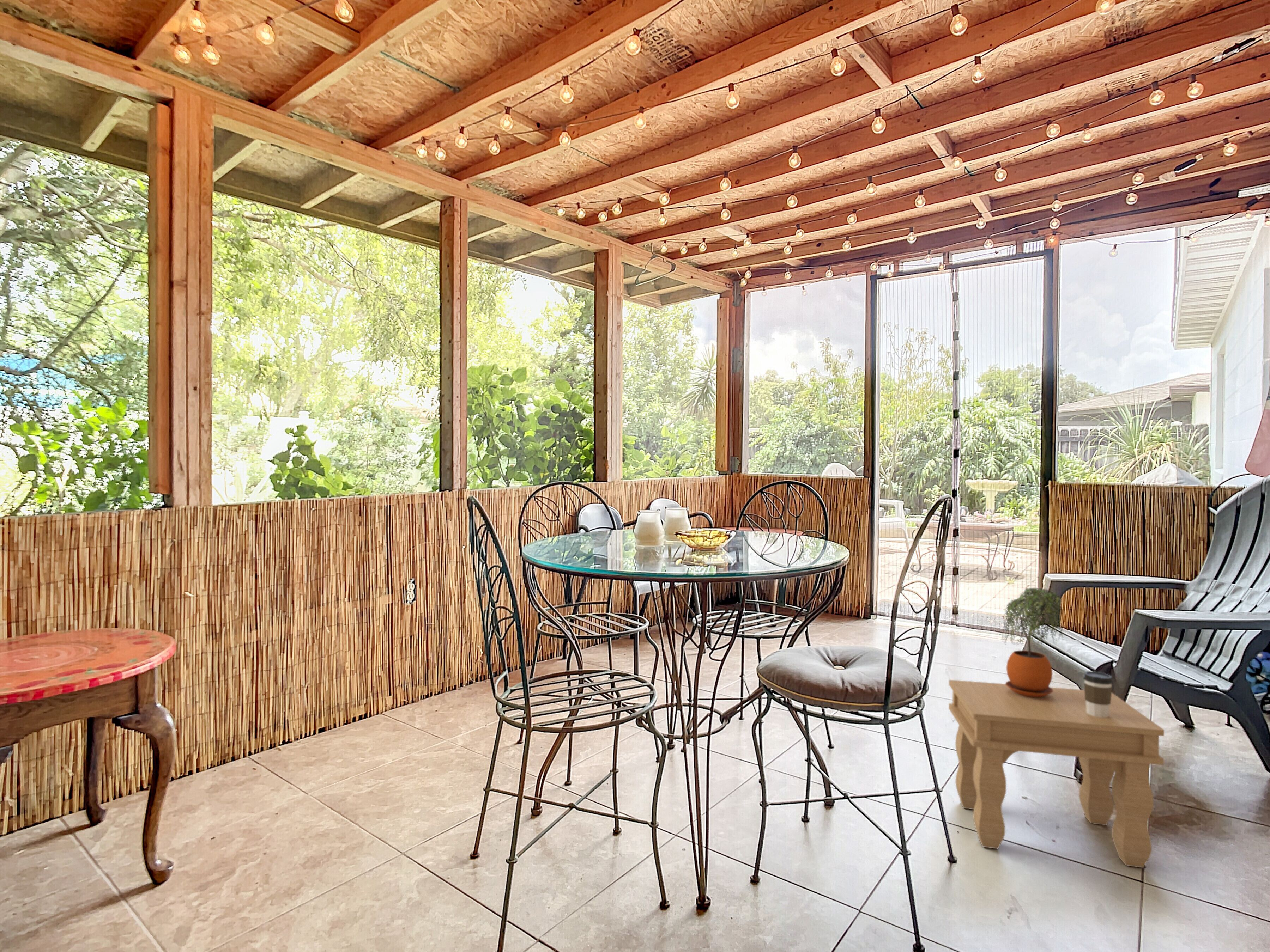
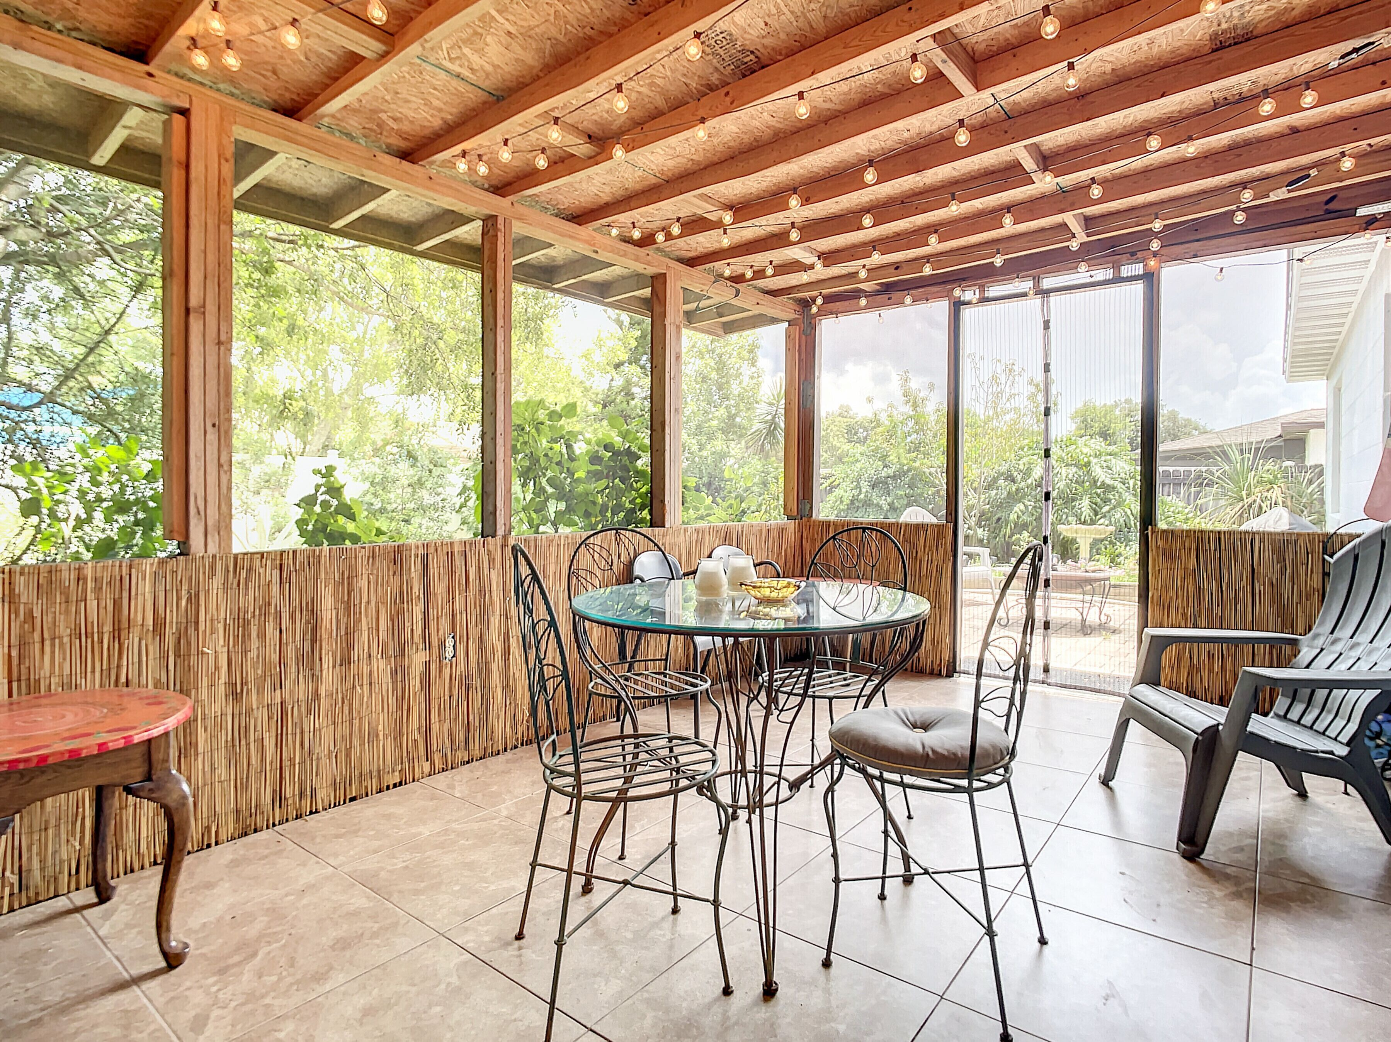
- side table (1045, 753)
- potted plant (1032, 640)
- coffee cup (1097, 694)
